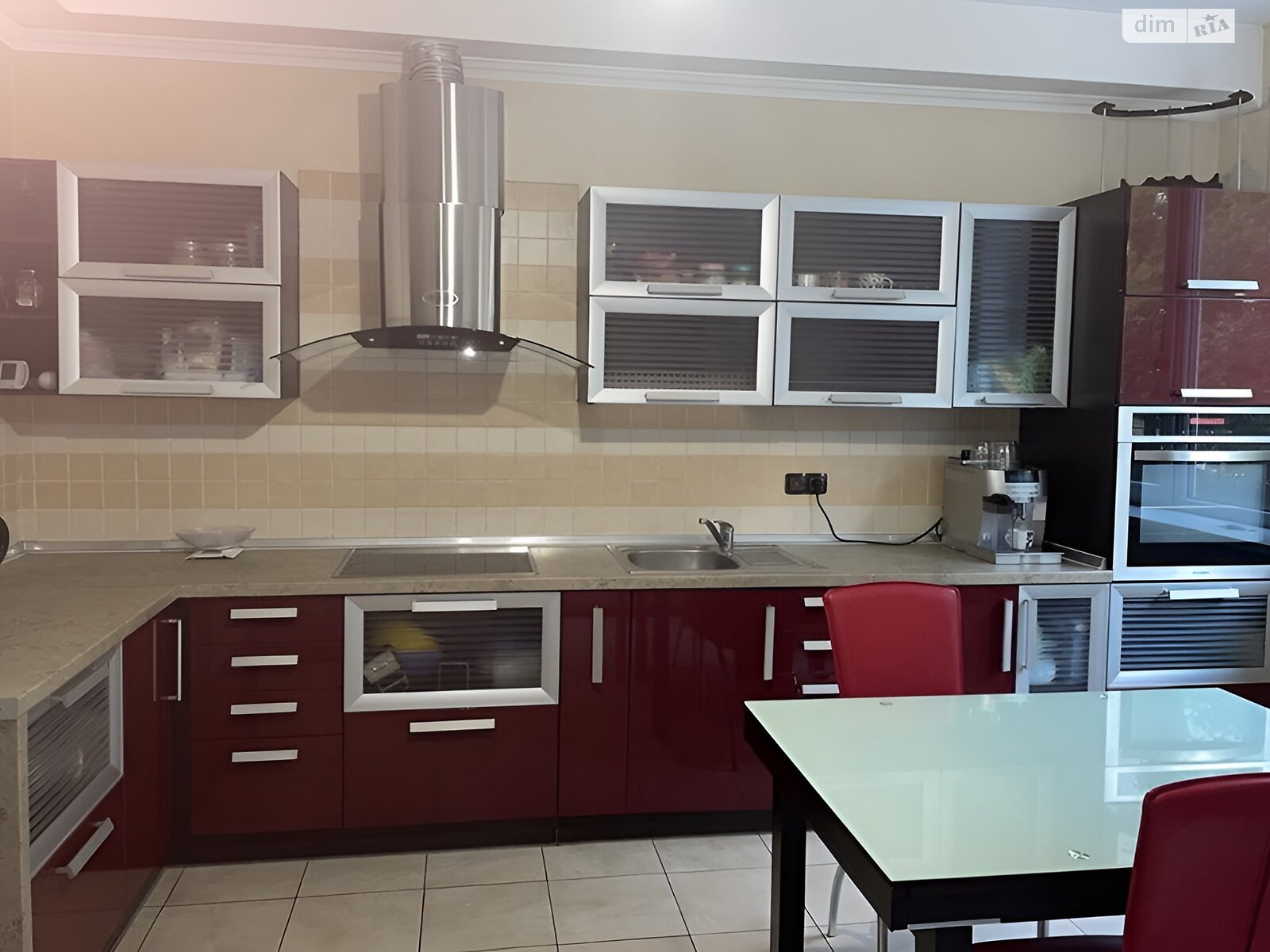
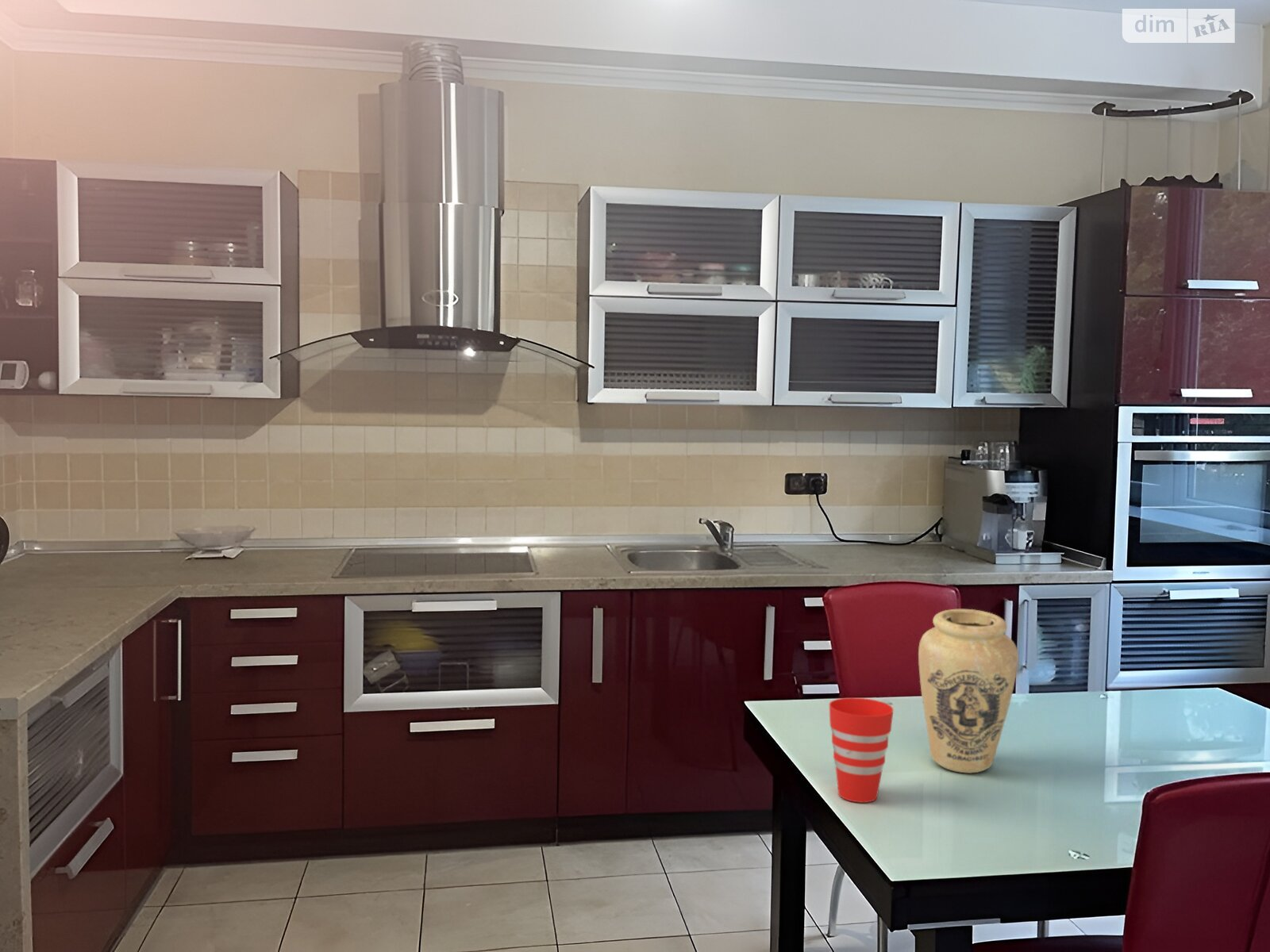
+ cup (859, 750)
+ vase (965, 691)
